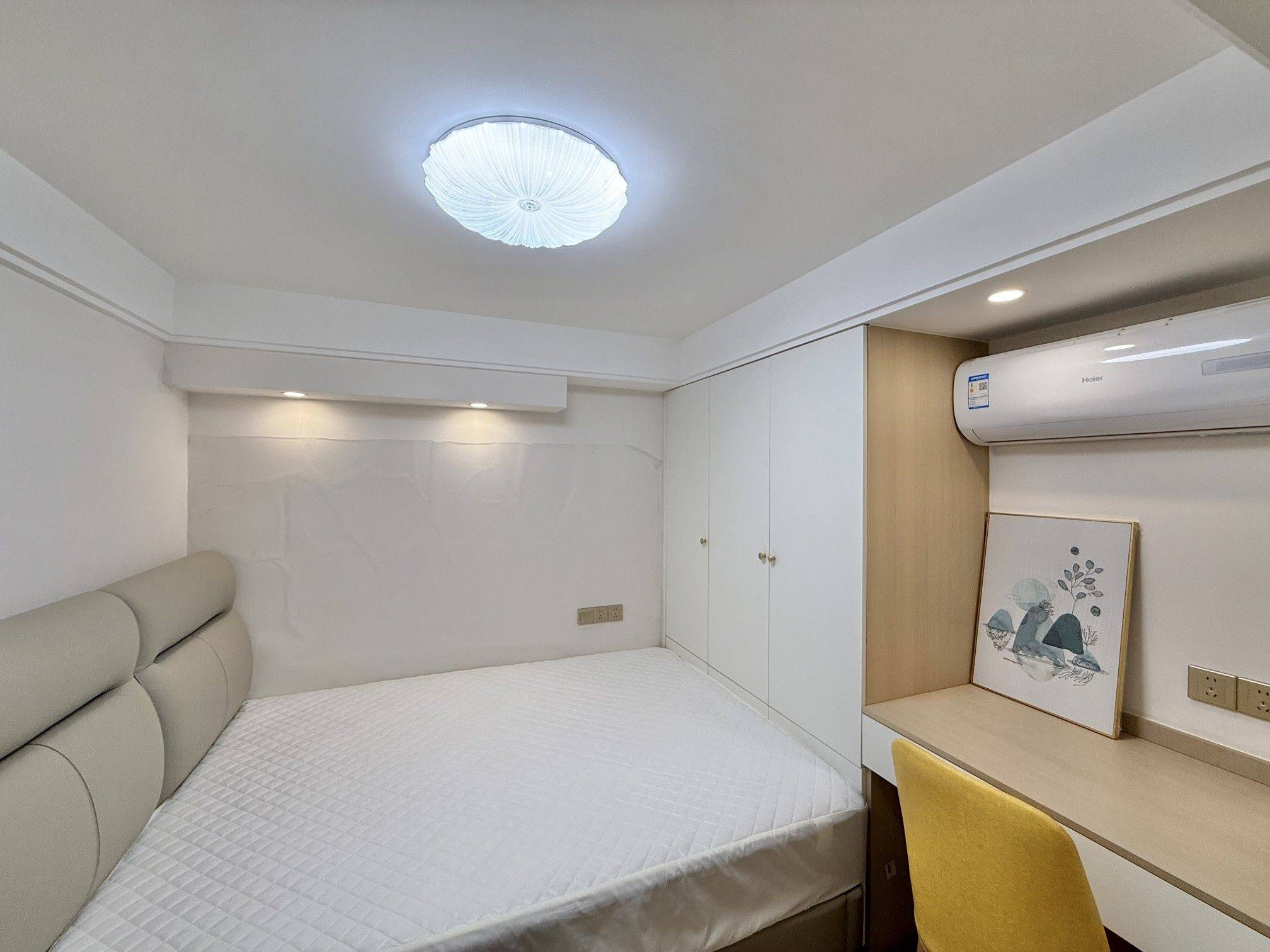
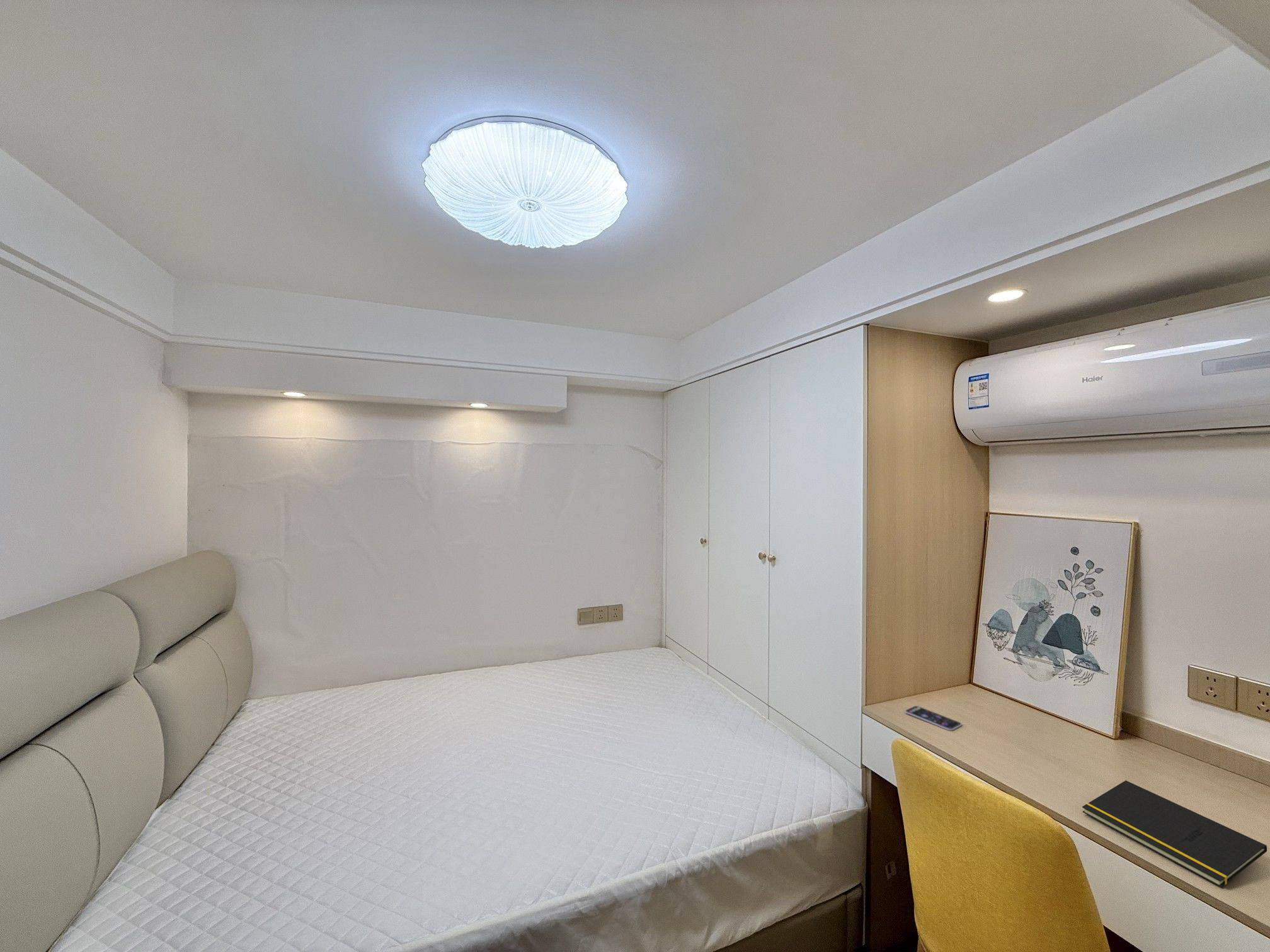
+ notepad (1167, 827)
+ smartphone (932, 717)
